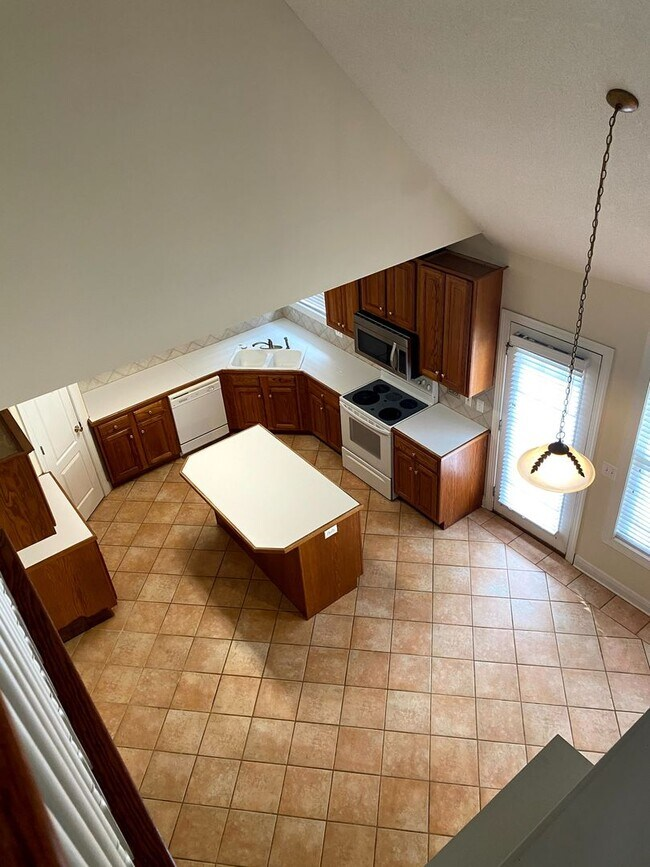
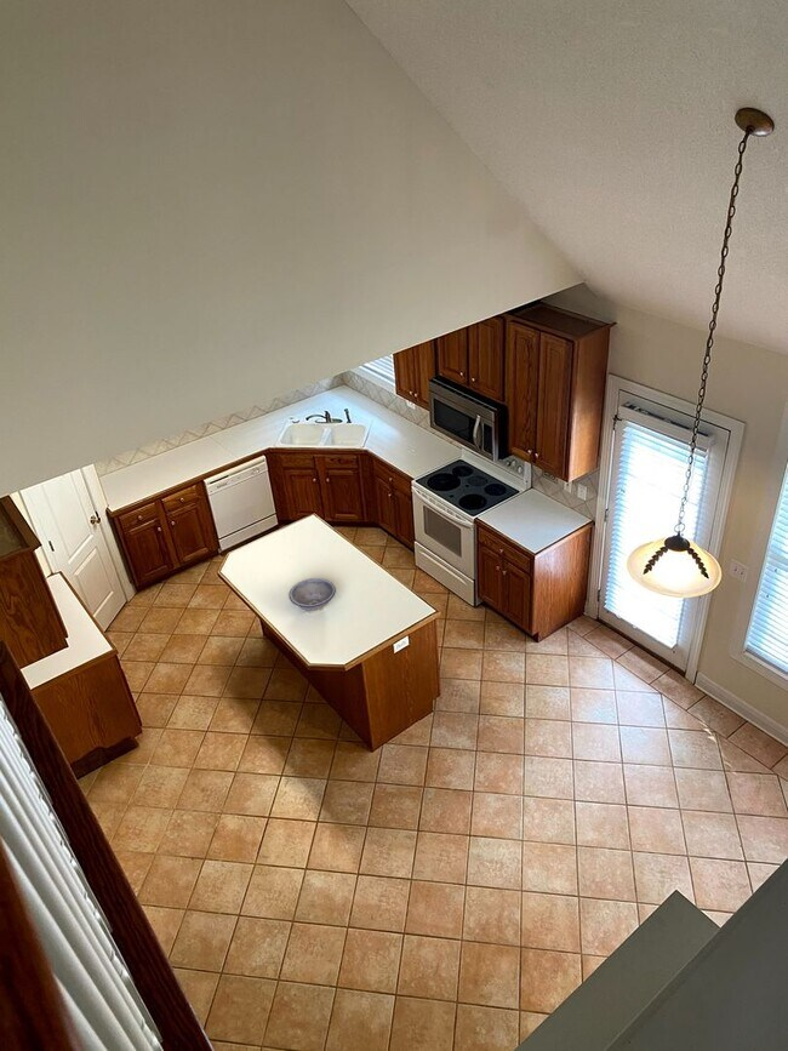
+ decorative bowl (313, 599)
